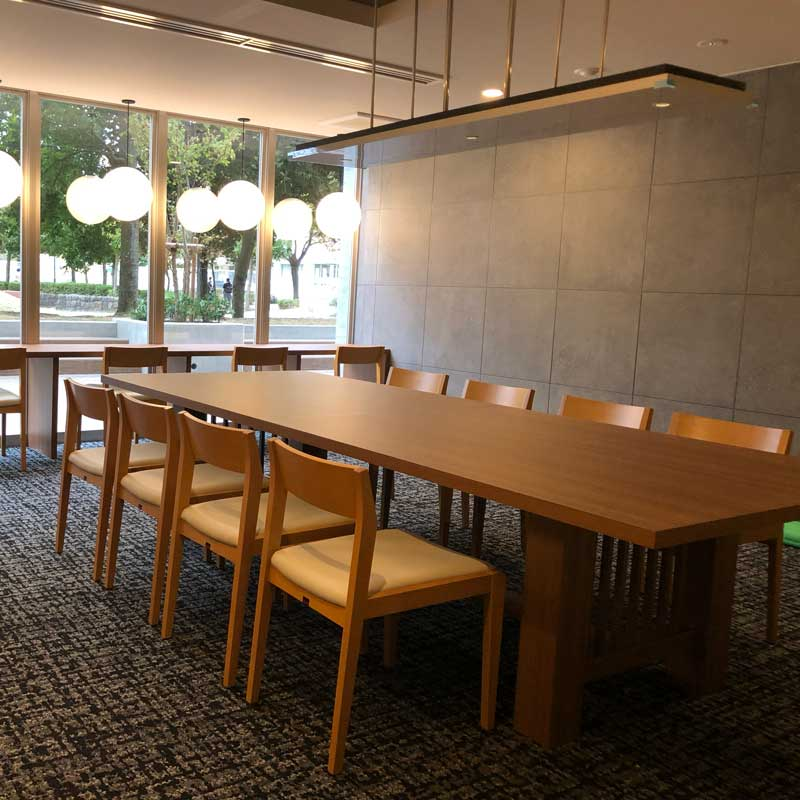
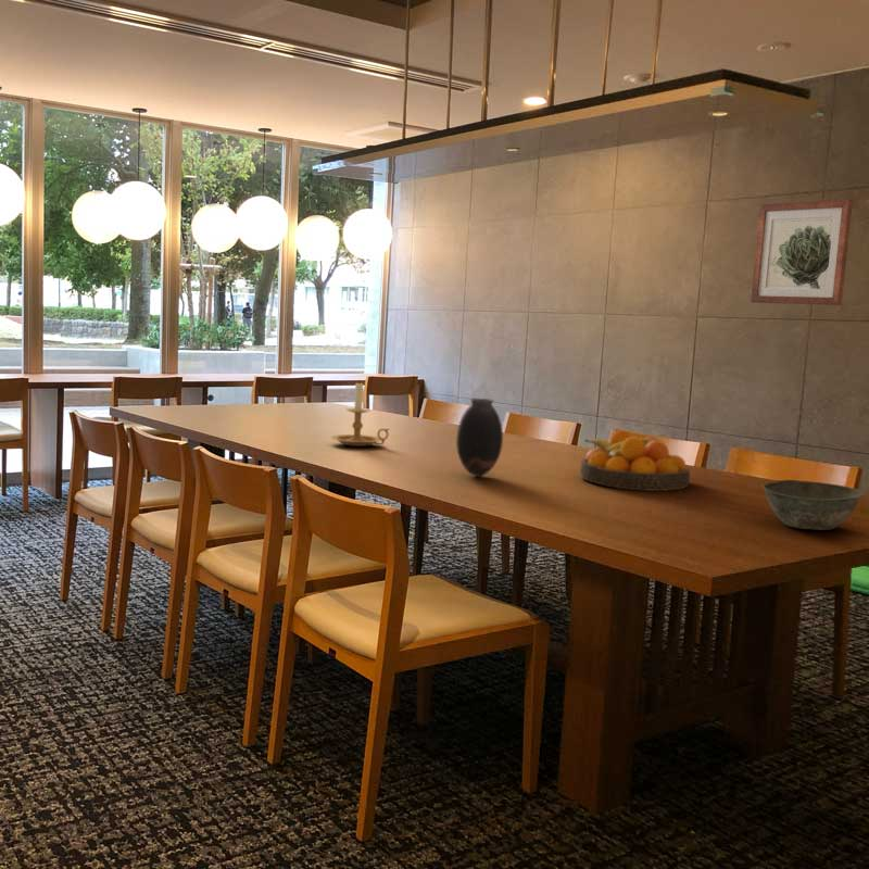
+ vase (479, 438)
+ fruit bowl (635, 457)
+ candle holder (357, 413)
+ bowl (810, 506)
+ wall art (799, 253)
